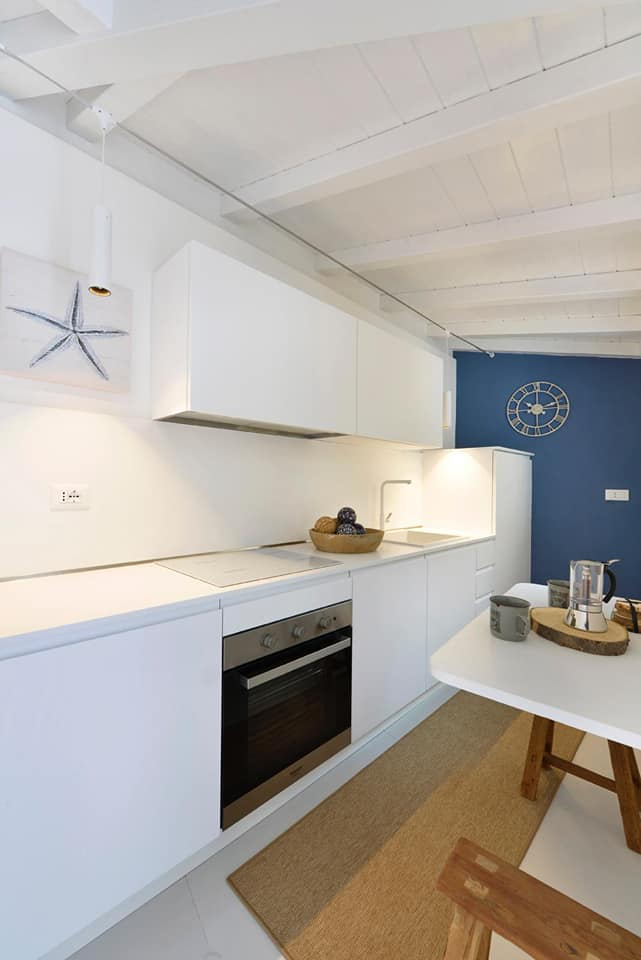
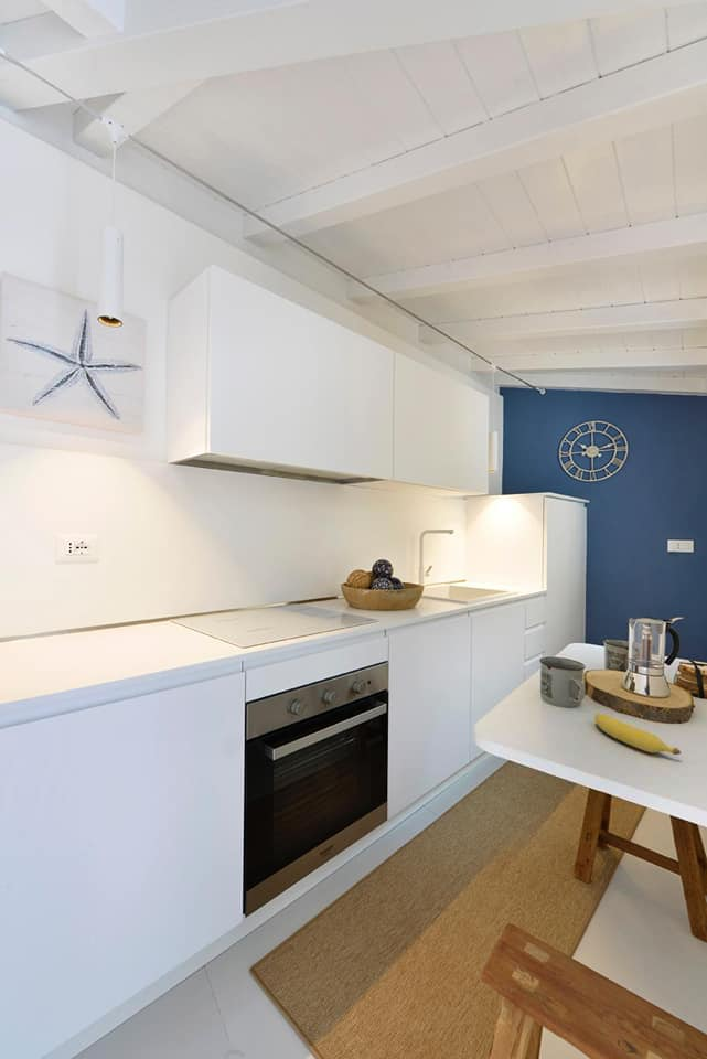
+ fruit (629, 732)
